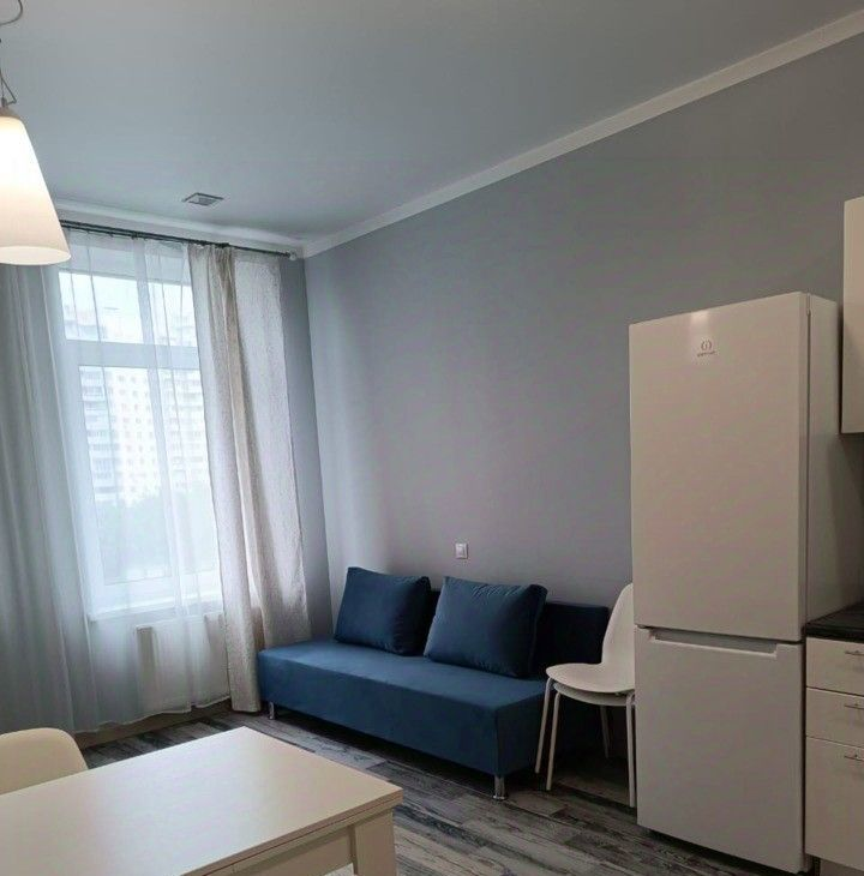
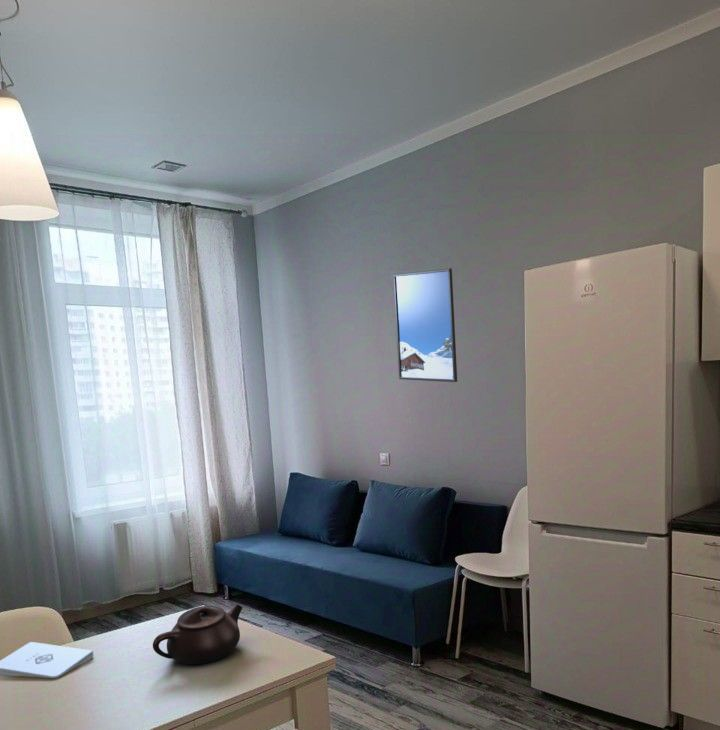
+ notepad (42, 661)
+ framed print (424, 326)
+ teapot (200, 629)
